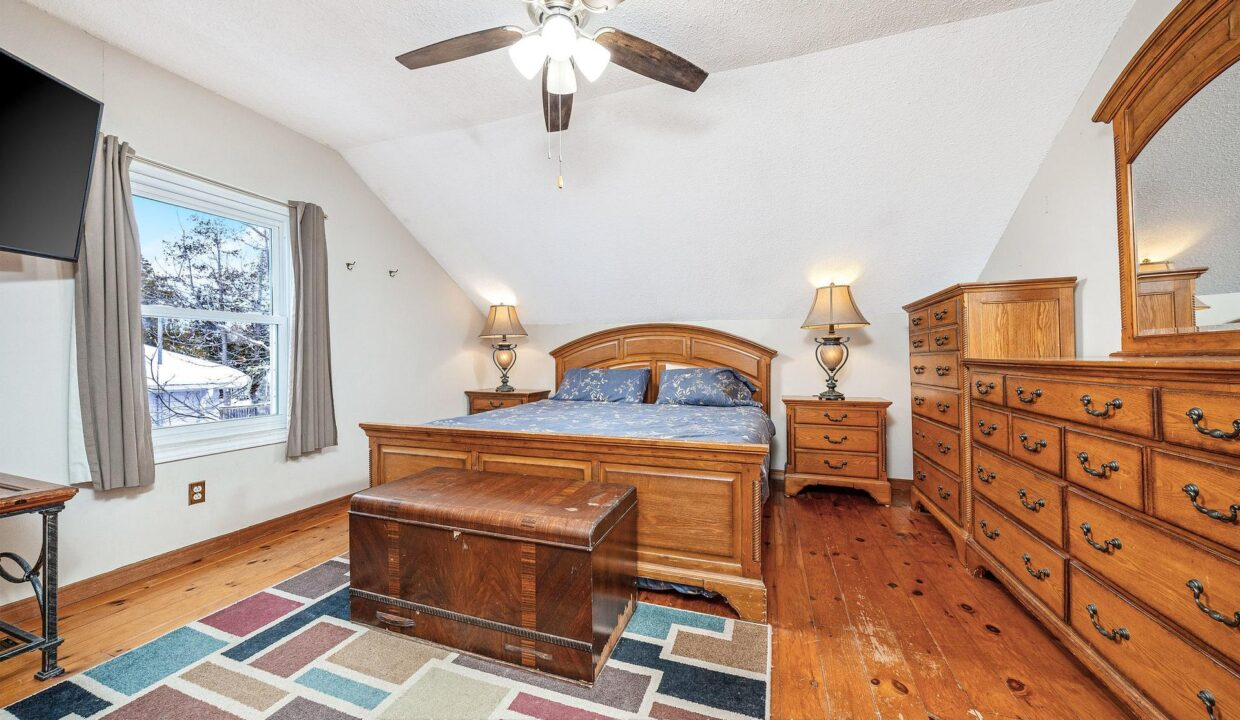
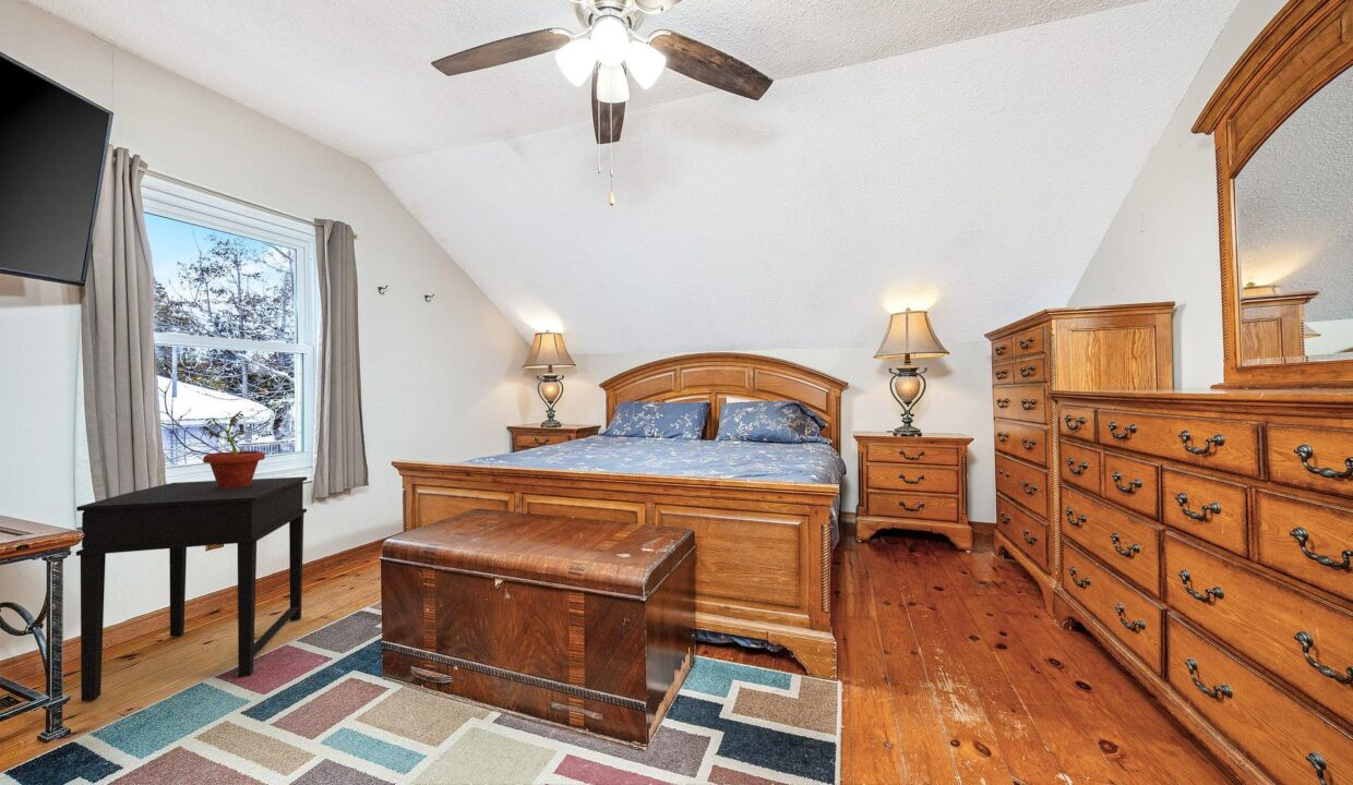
+ potted plant (232, 447)
+ side table (185, 565)
